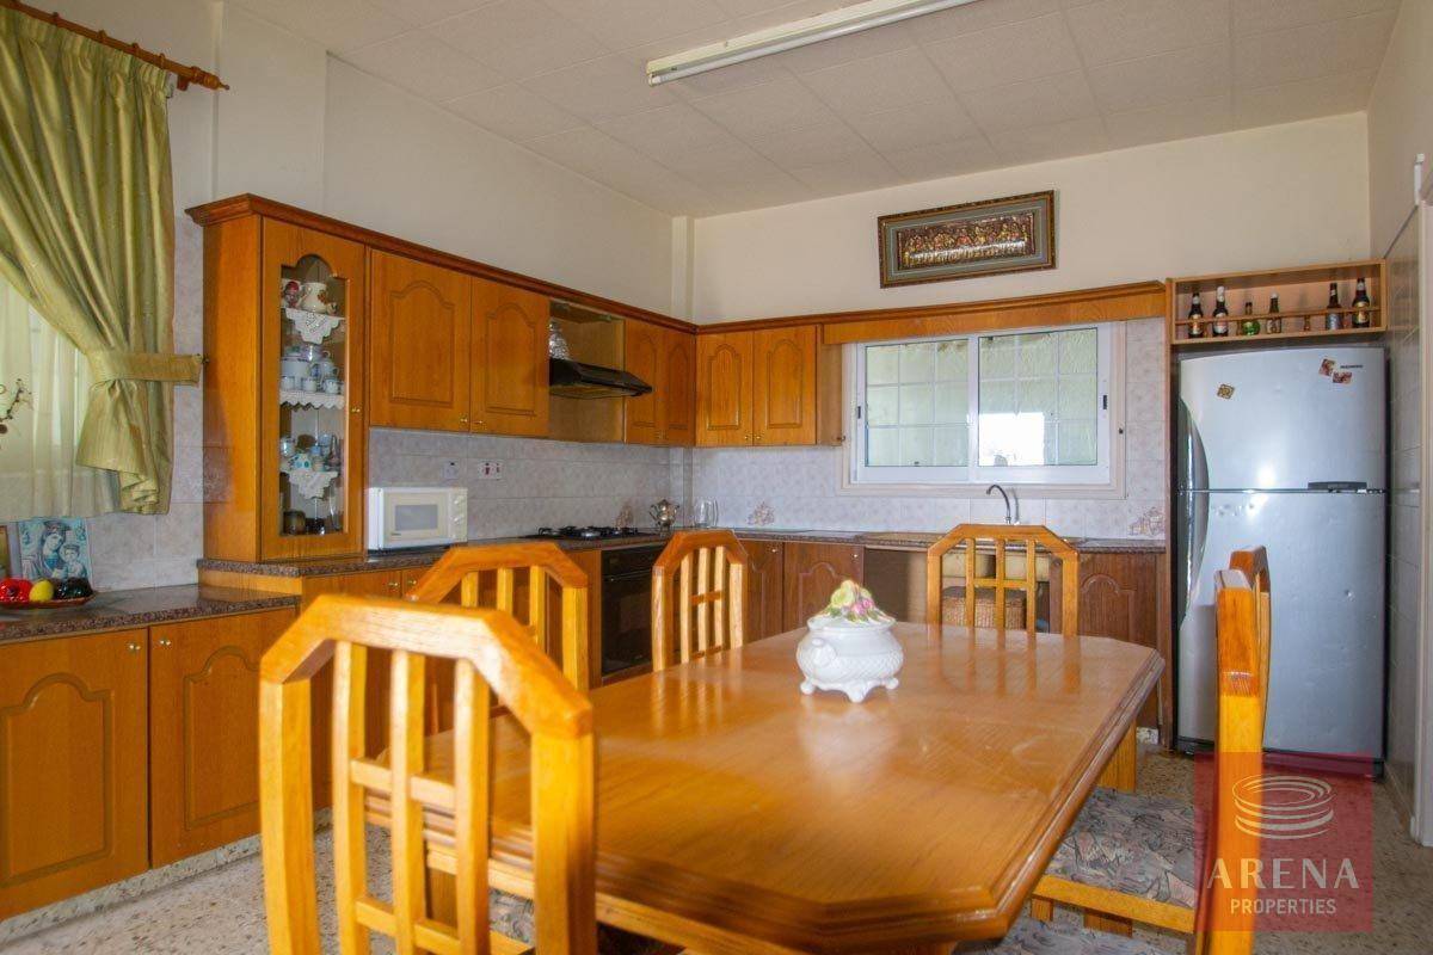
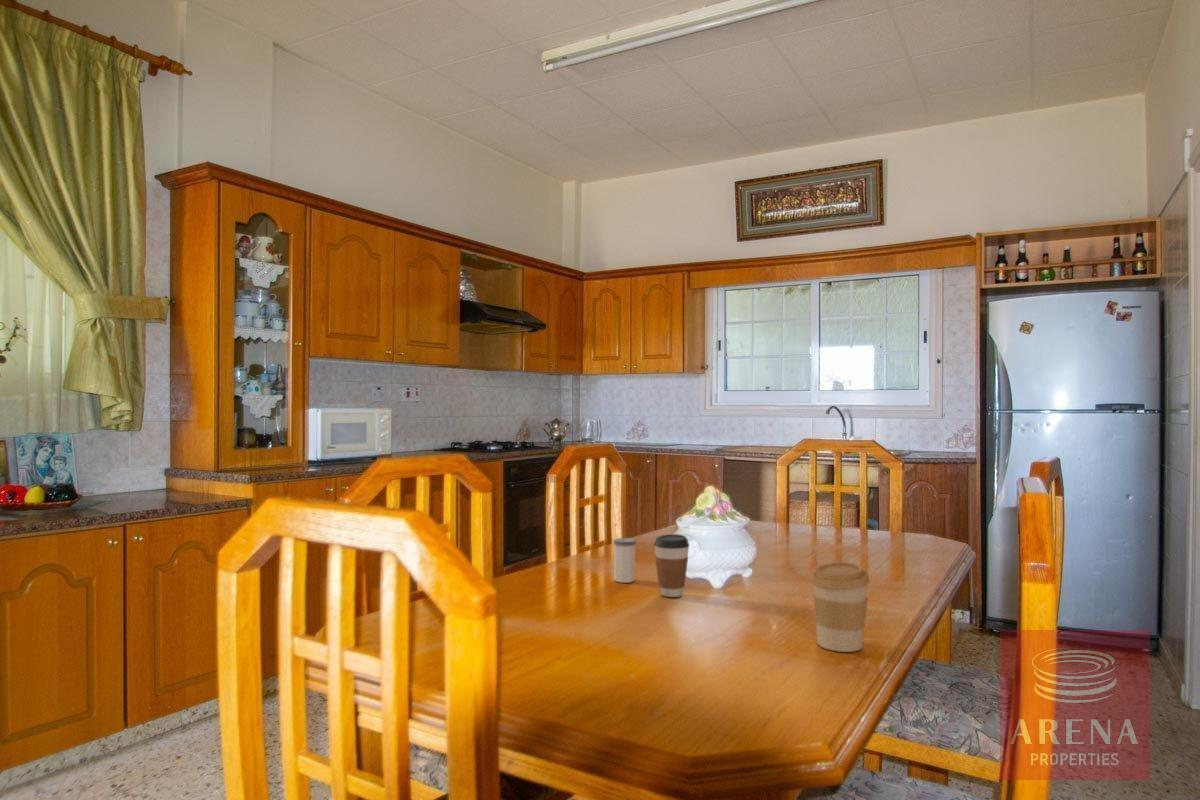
+ coffee cup (671, 565)
+ coffee cup (839, 605)
+ salt shaker (624, 559)
